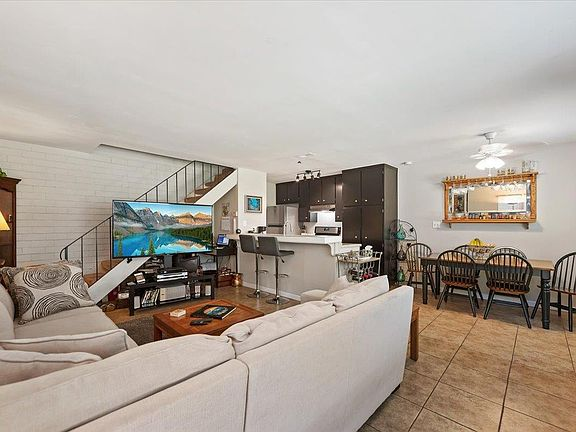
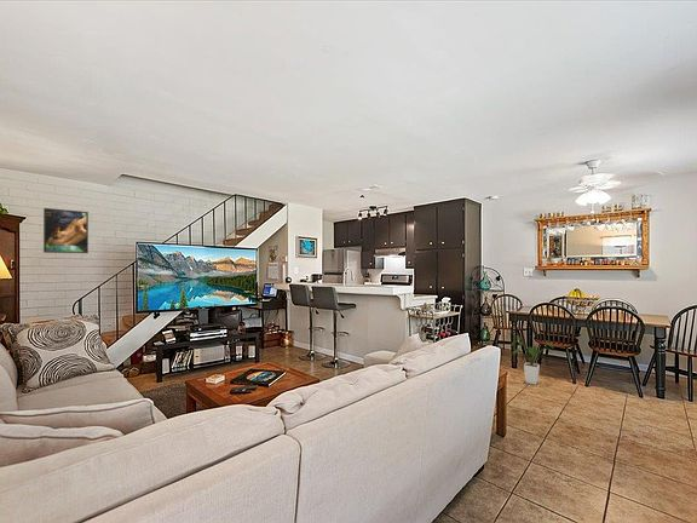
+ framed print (67, 231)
+ house plant (531, 361)
